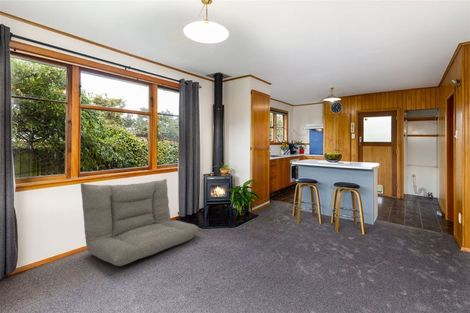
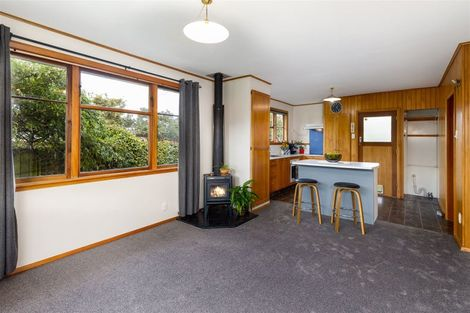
- sofa (143, 212)
